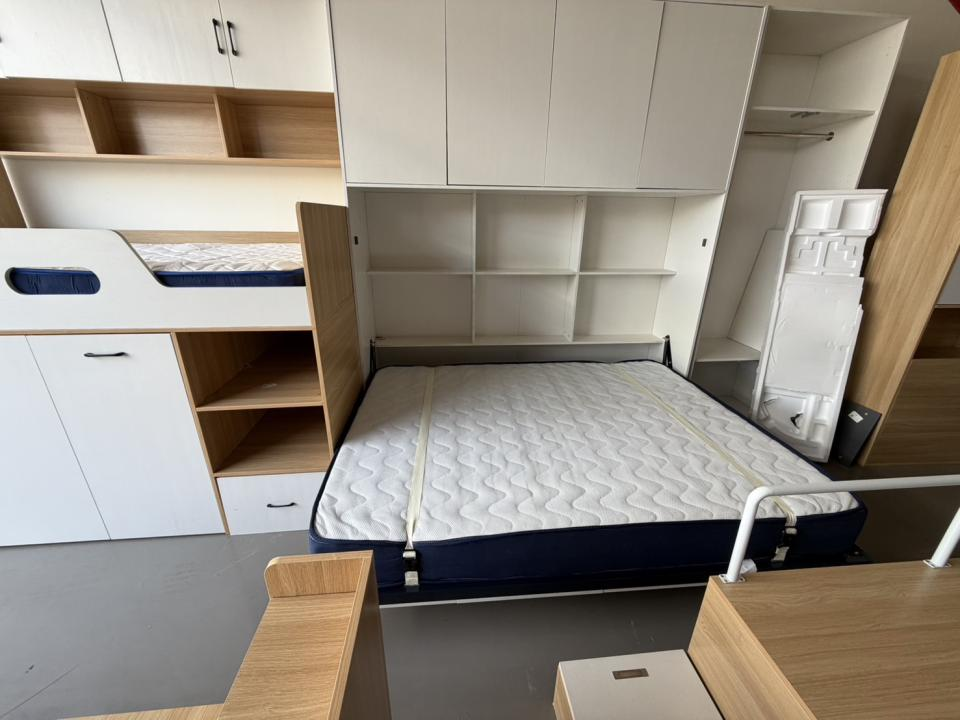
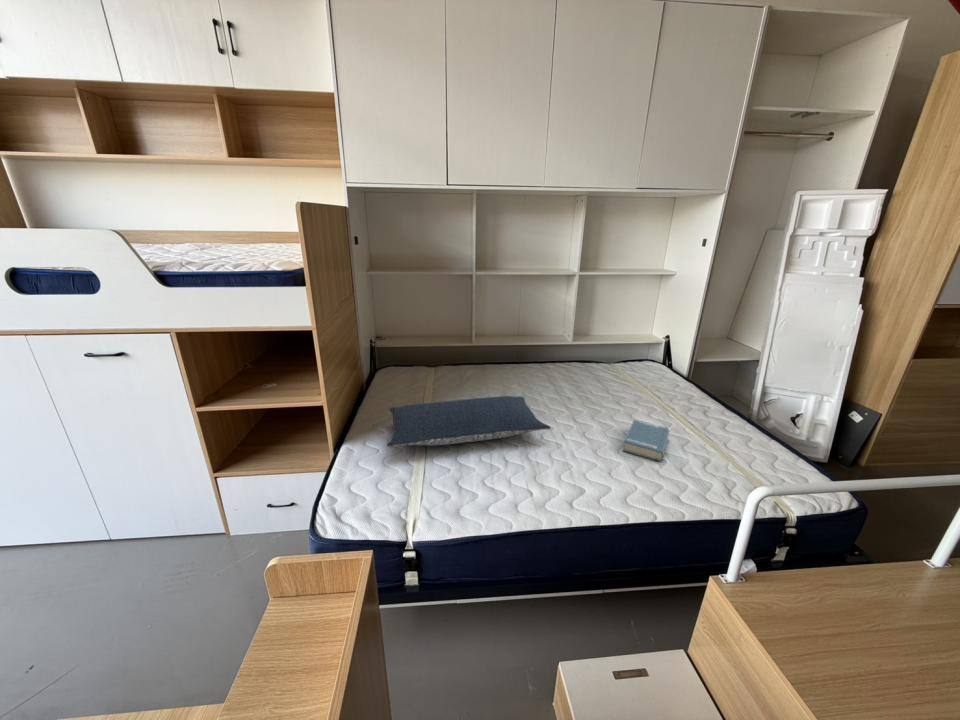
+ hardback book (647, 439)
+ pillow (465, 418)
